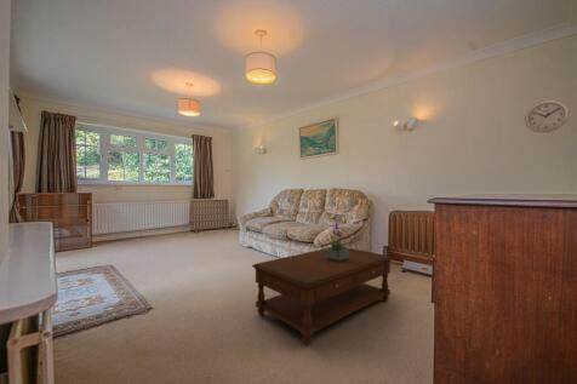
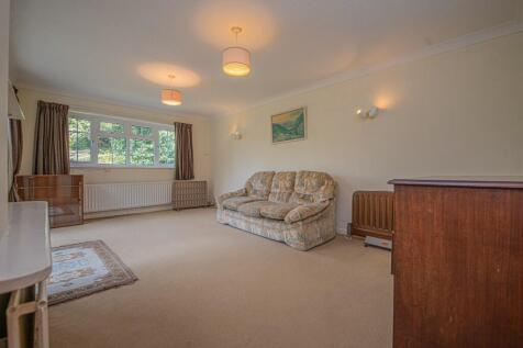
- potted plant (337, 239)
- coffee table (326, 283)
- wall clock (545, 116)
